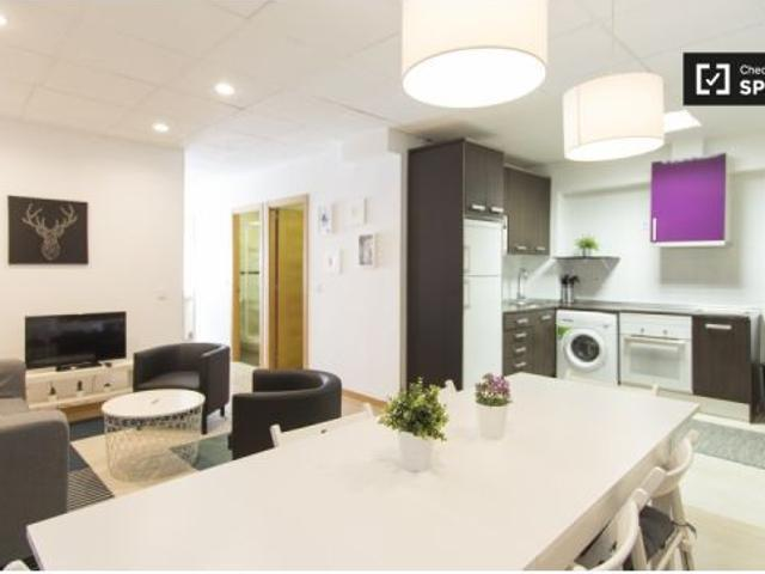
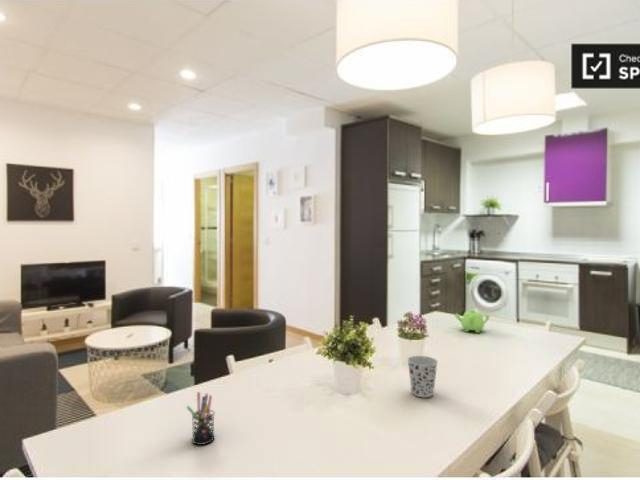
+ pen holder (200, 417)
+ cup (422, 376)
+ teapot (471, 319)
